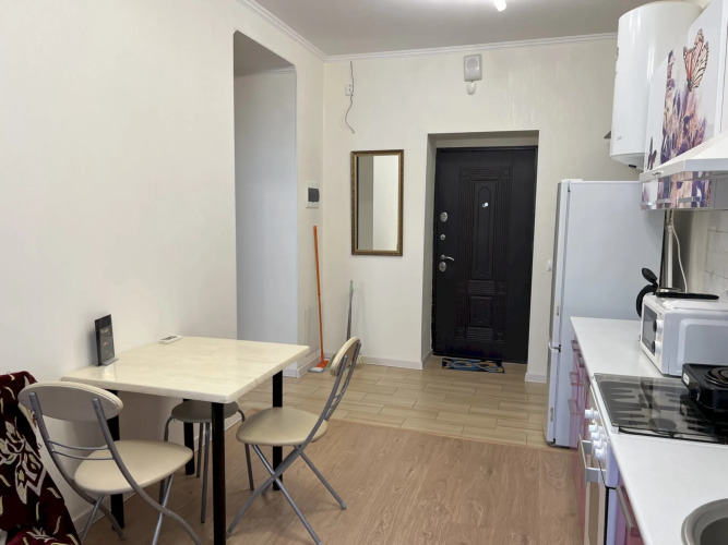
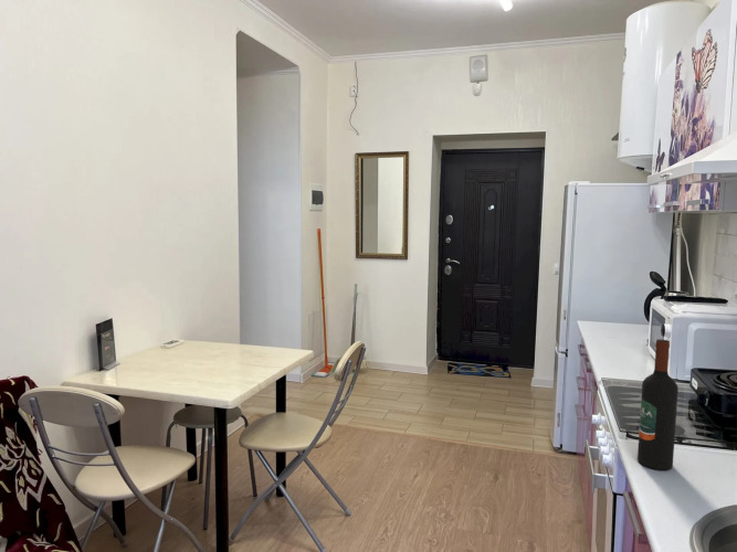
+ wine bottle (659, 402)
